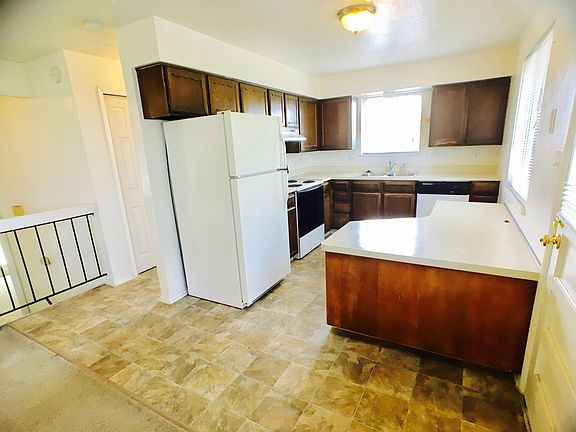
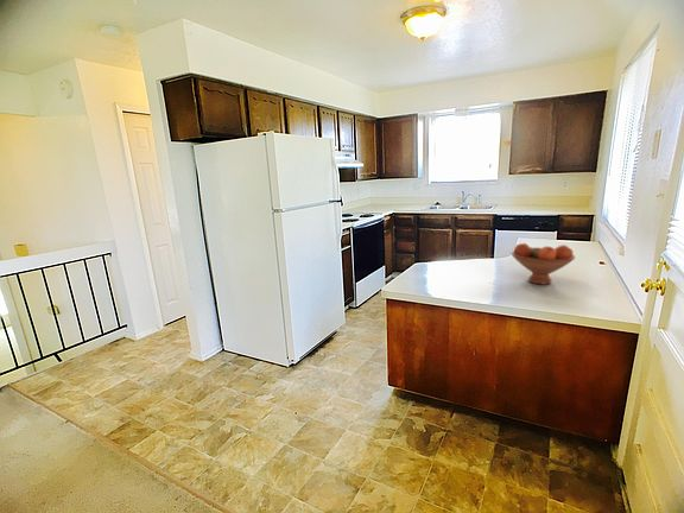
+ fruit bowl (540, 261)
